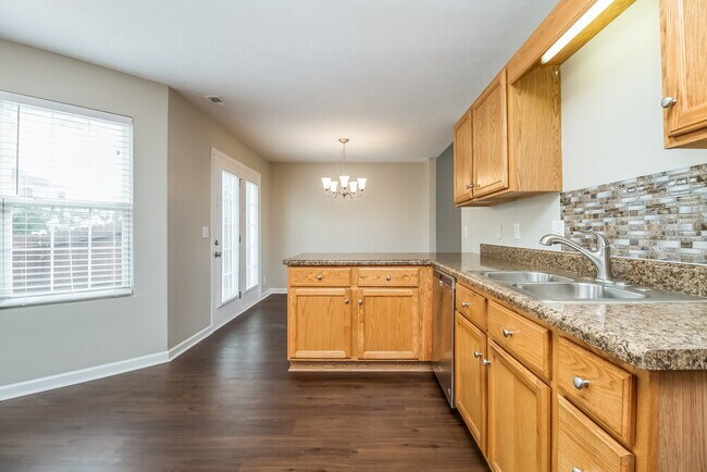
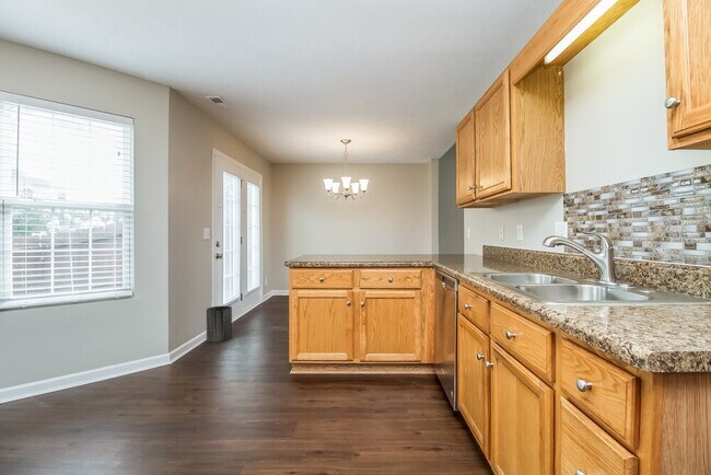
+ trash can (219, 323)
